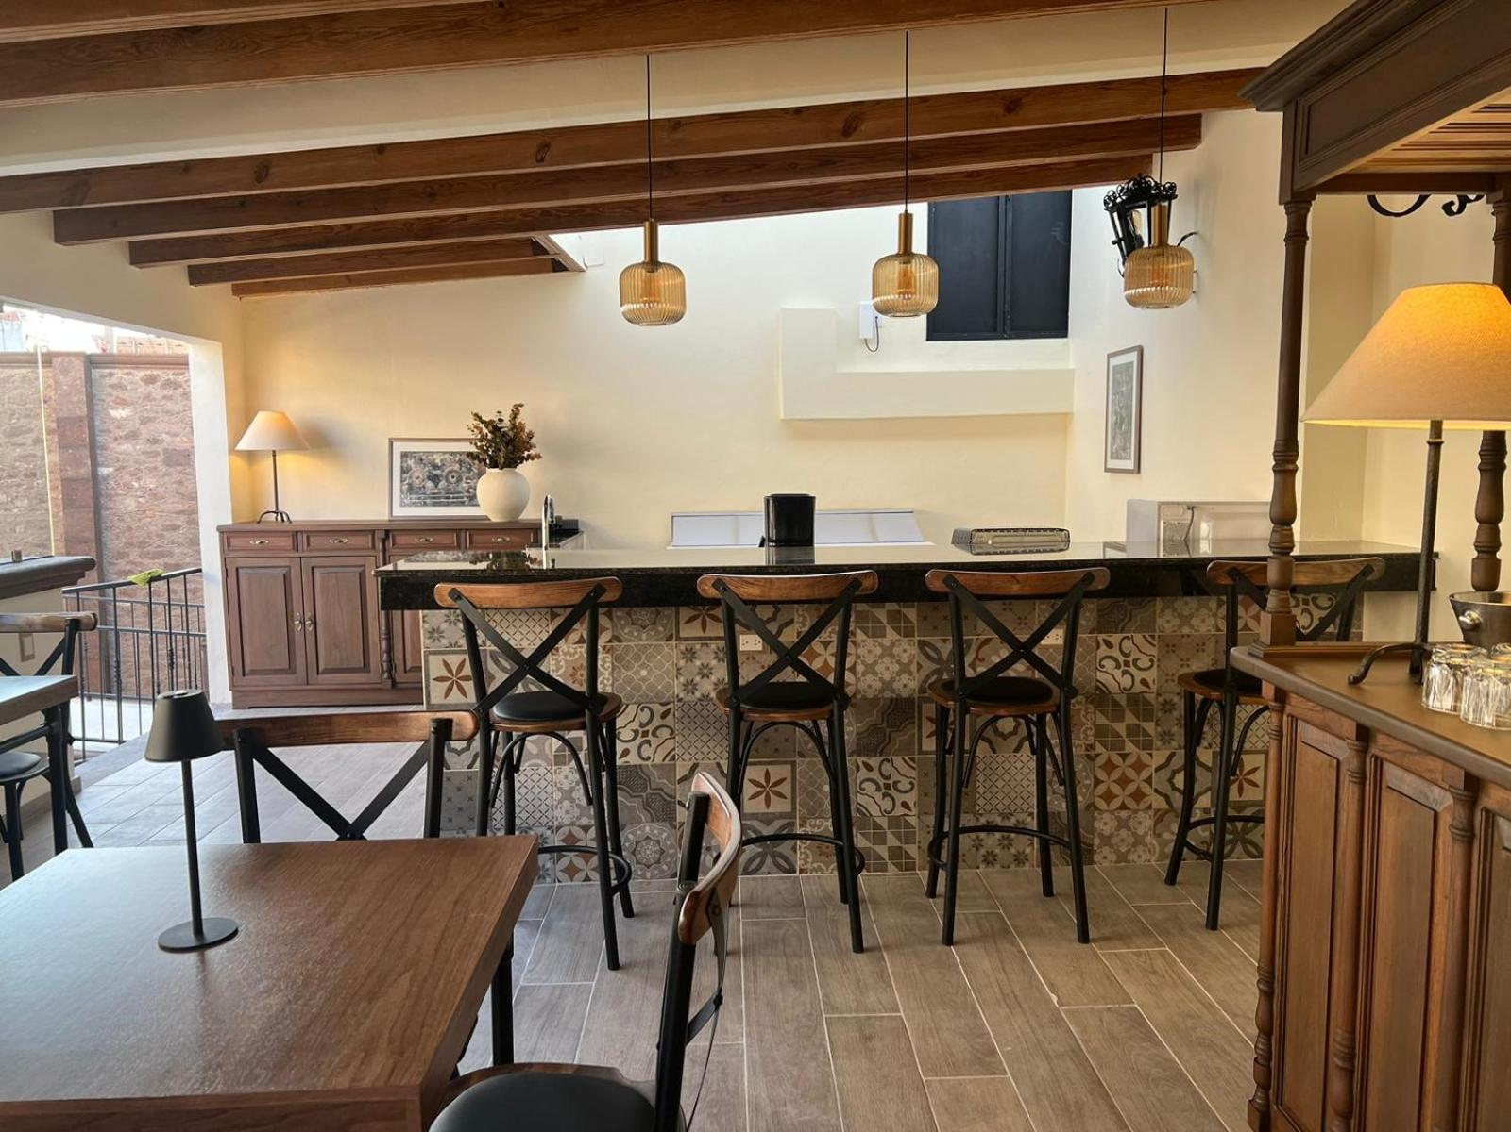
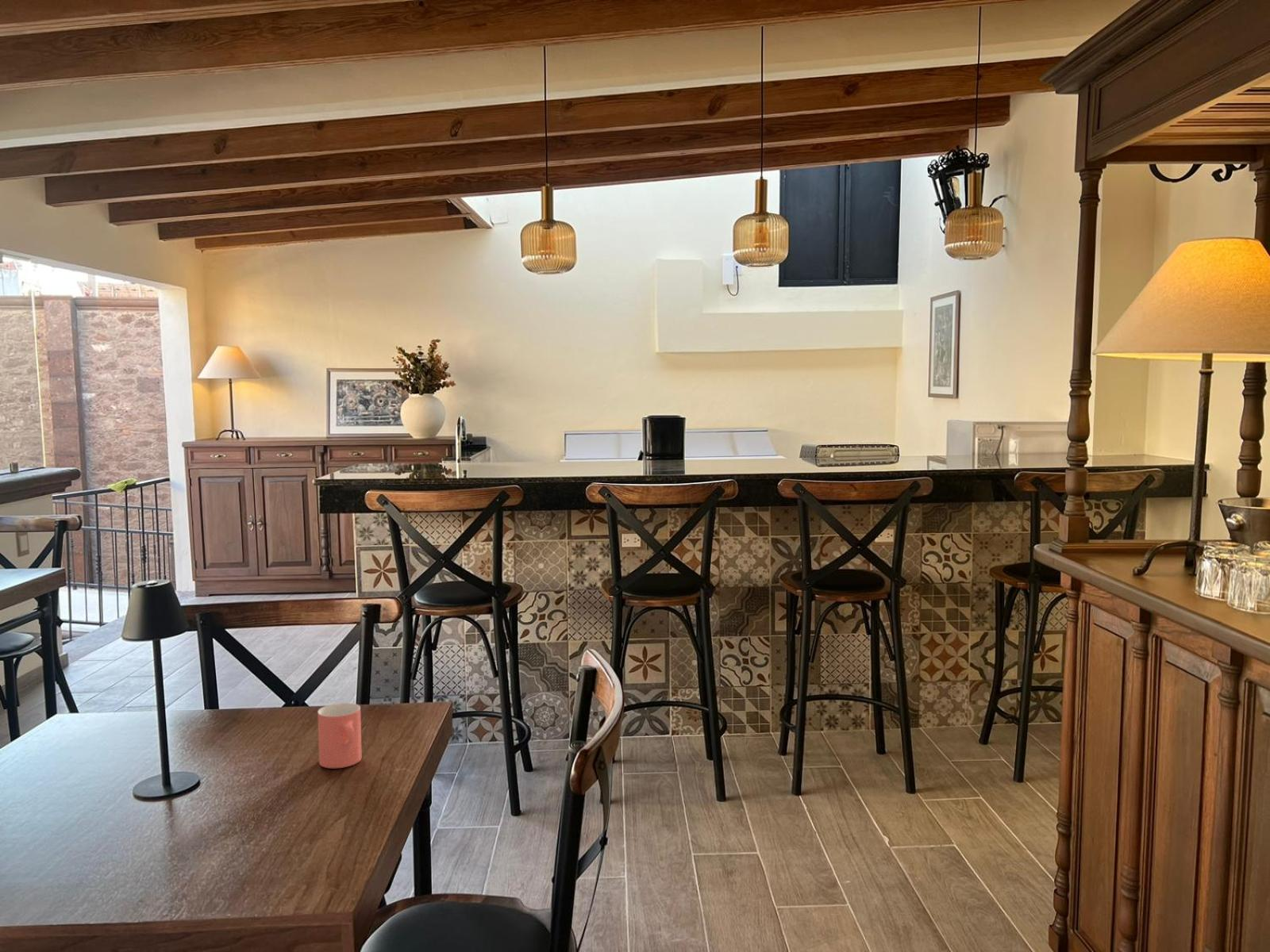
+ cup (342, 737)
